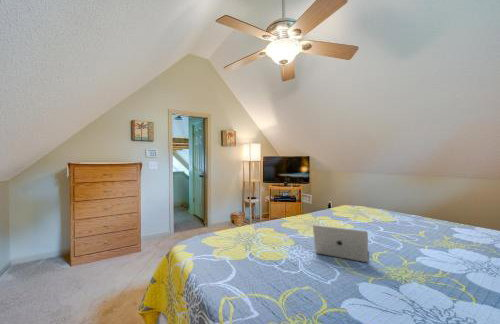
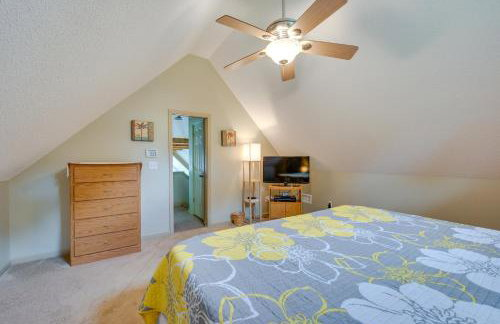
- laptop (341, 238)
